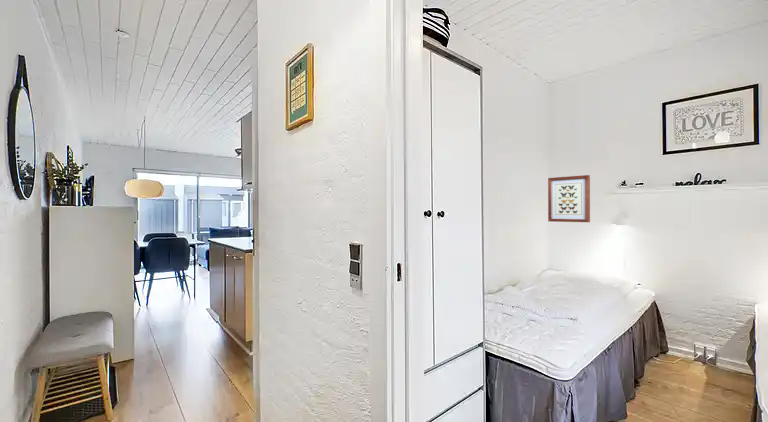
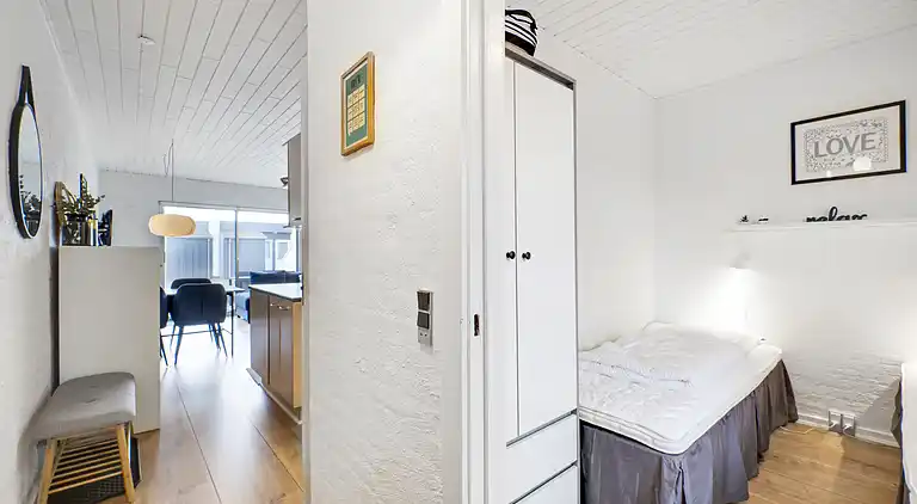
- wall art (568, 199)
